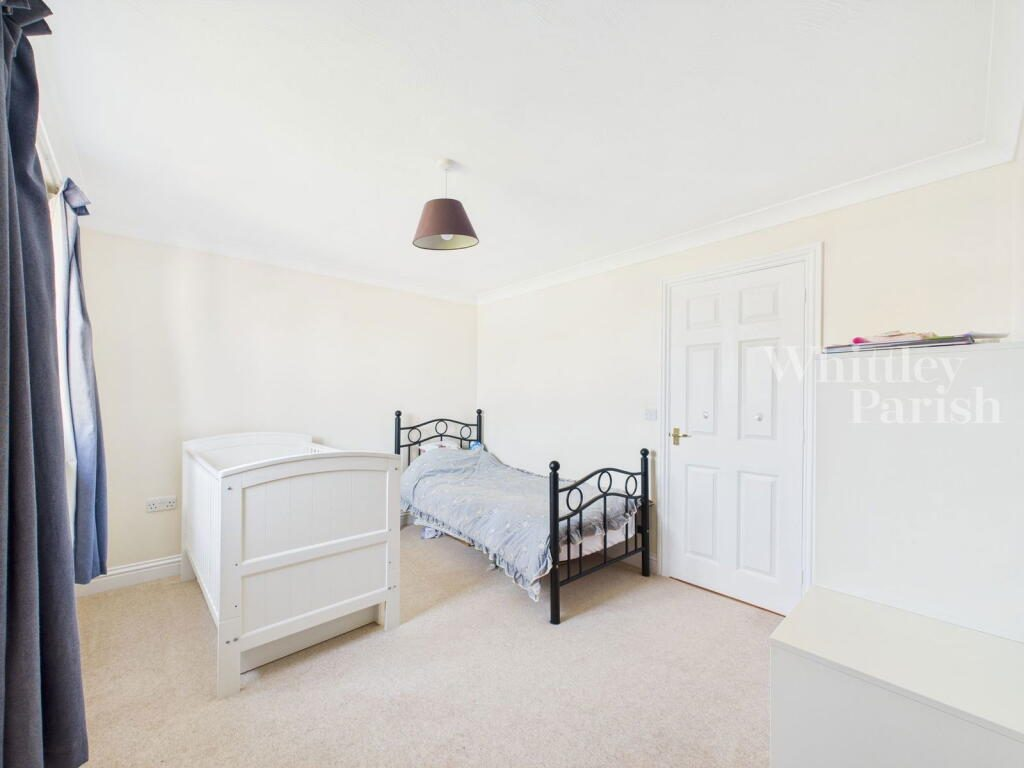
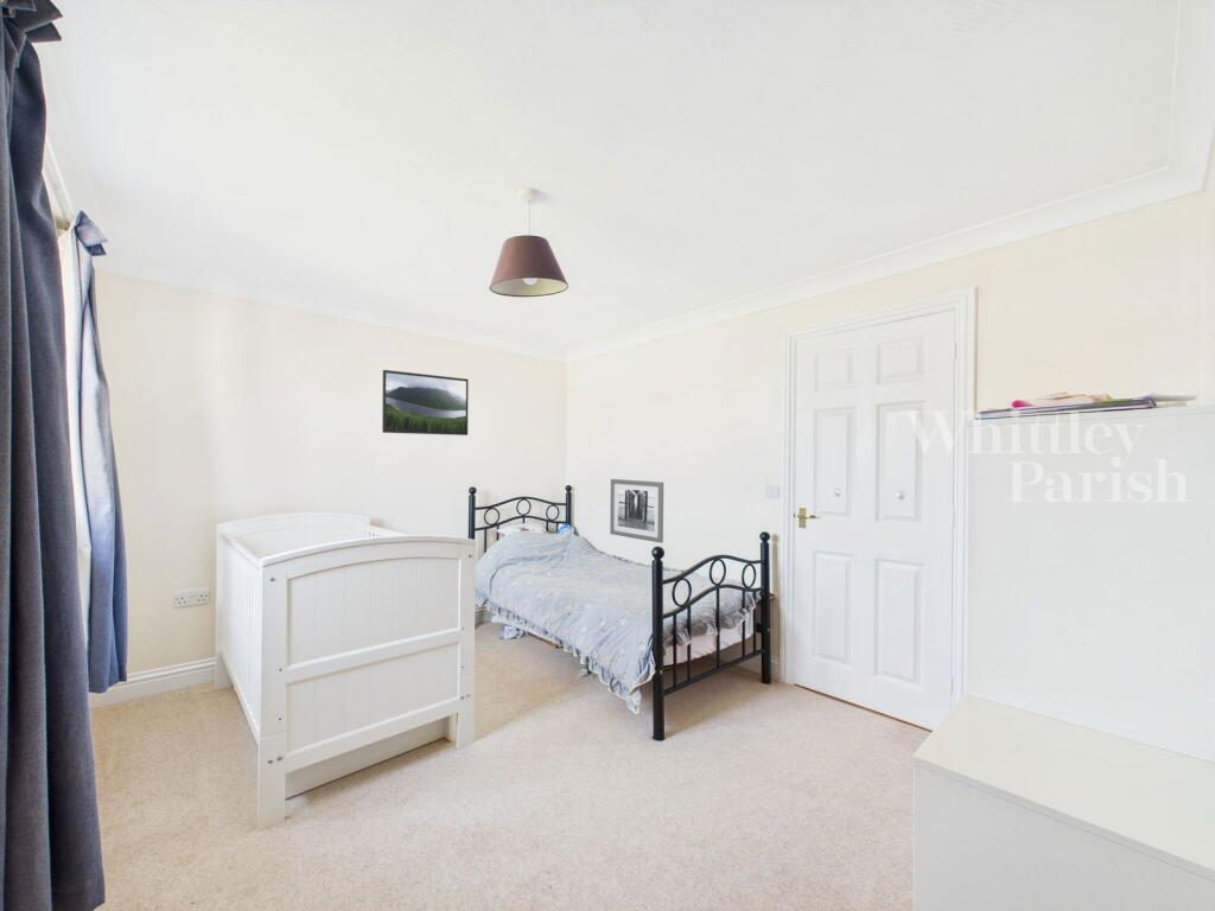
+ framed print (427, 403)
+ wall art (635, 509)
